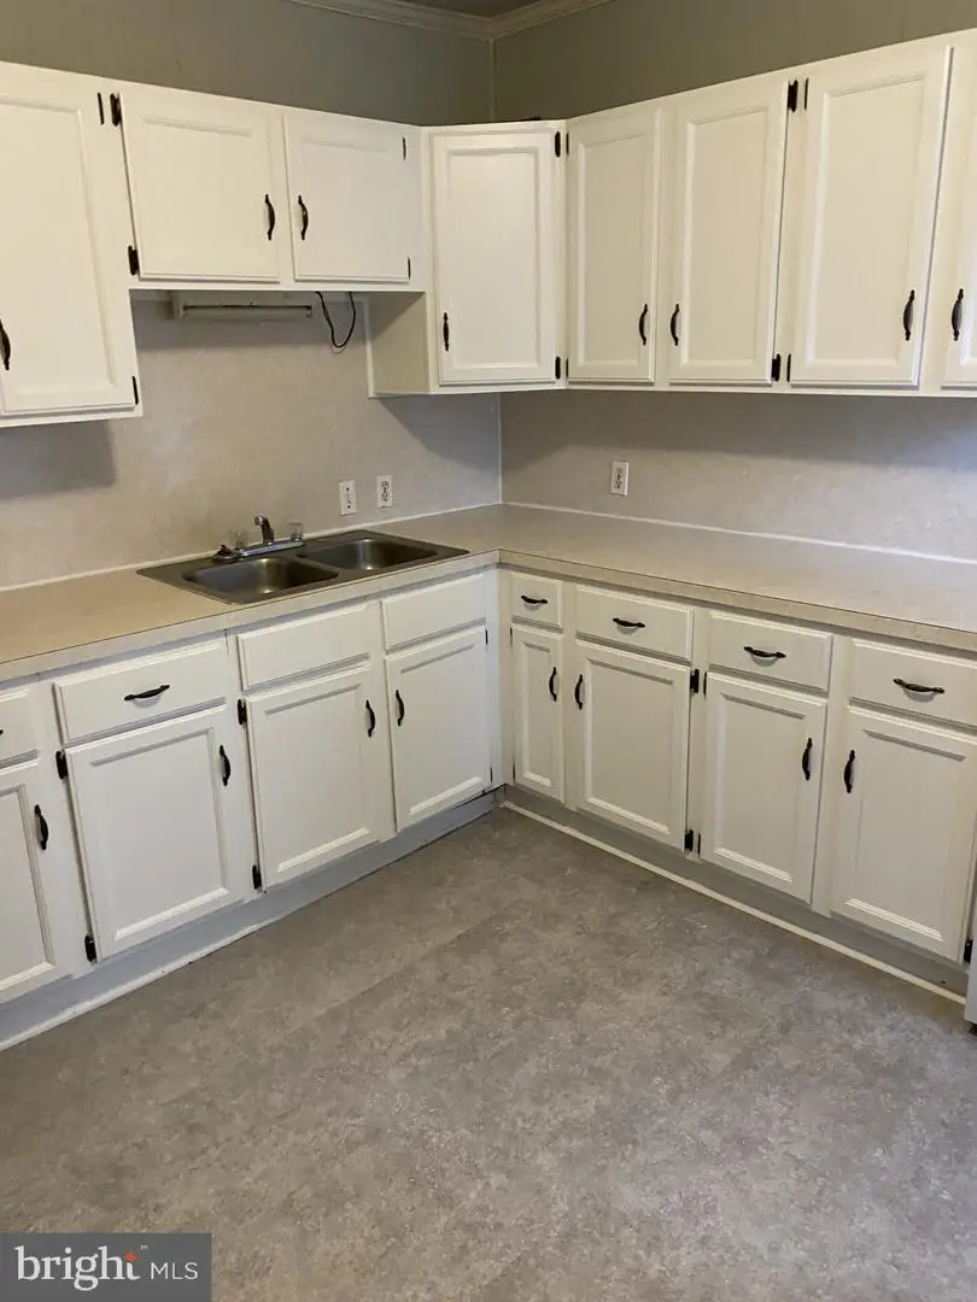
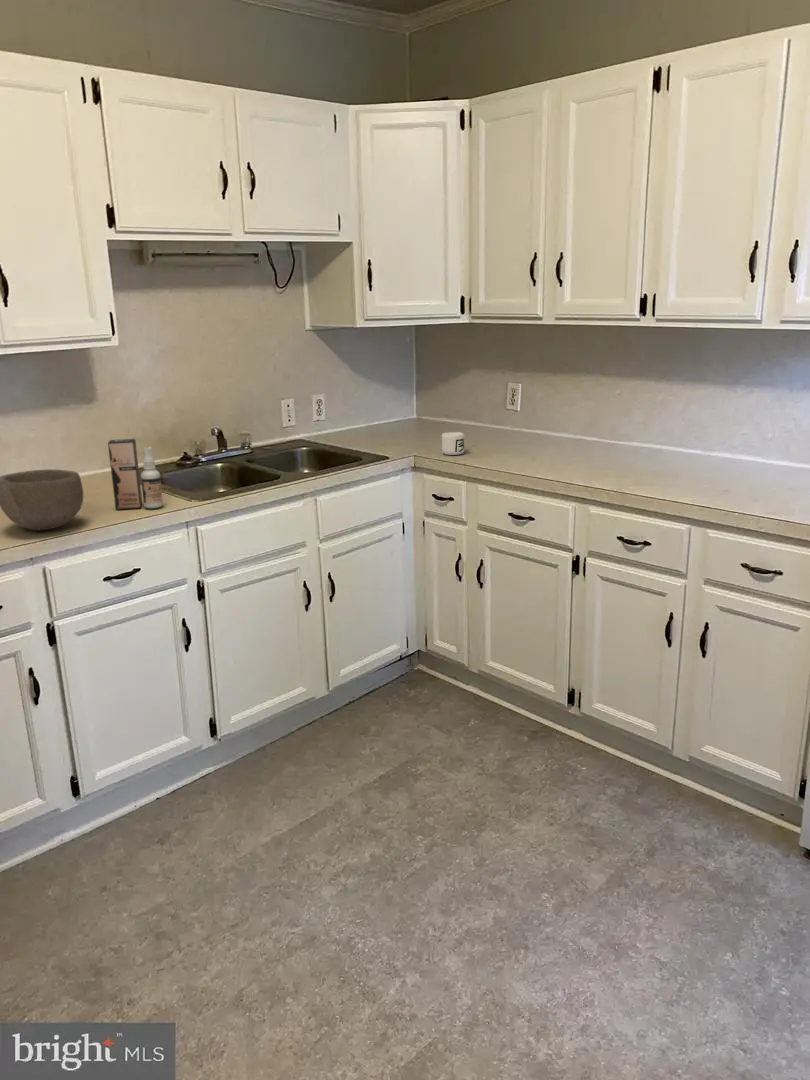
+ spray bottle (135, 474)
+ bowl (41, 501)
+ mug (455, 442)
